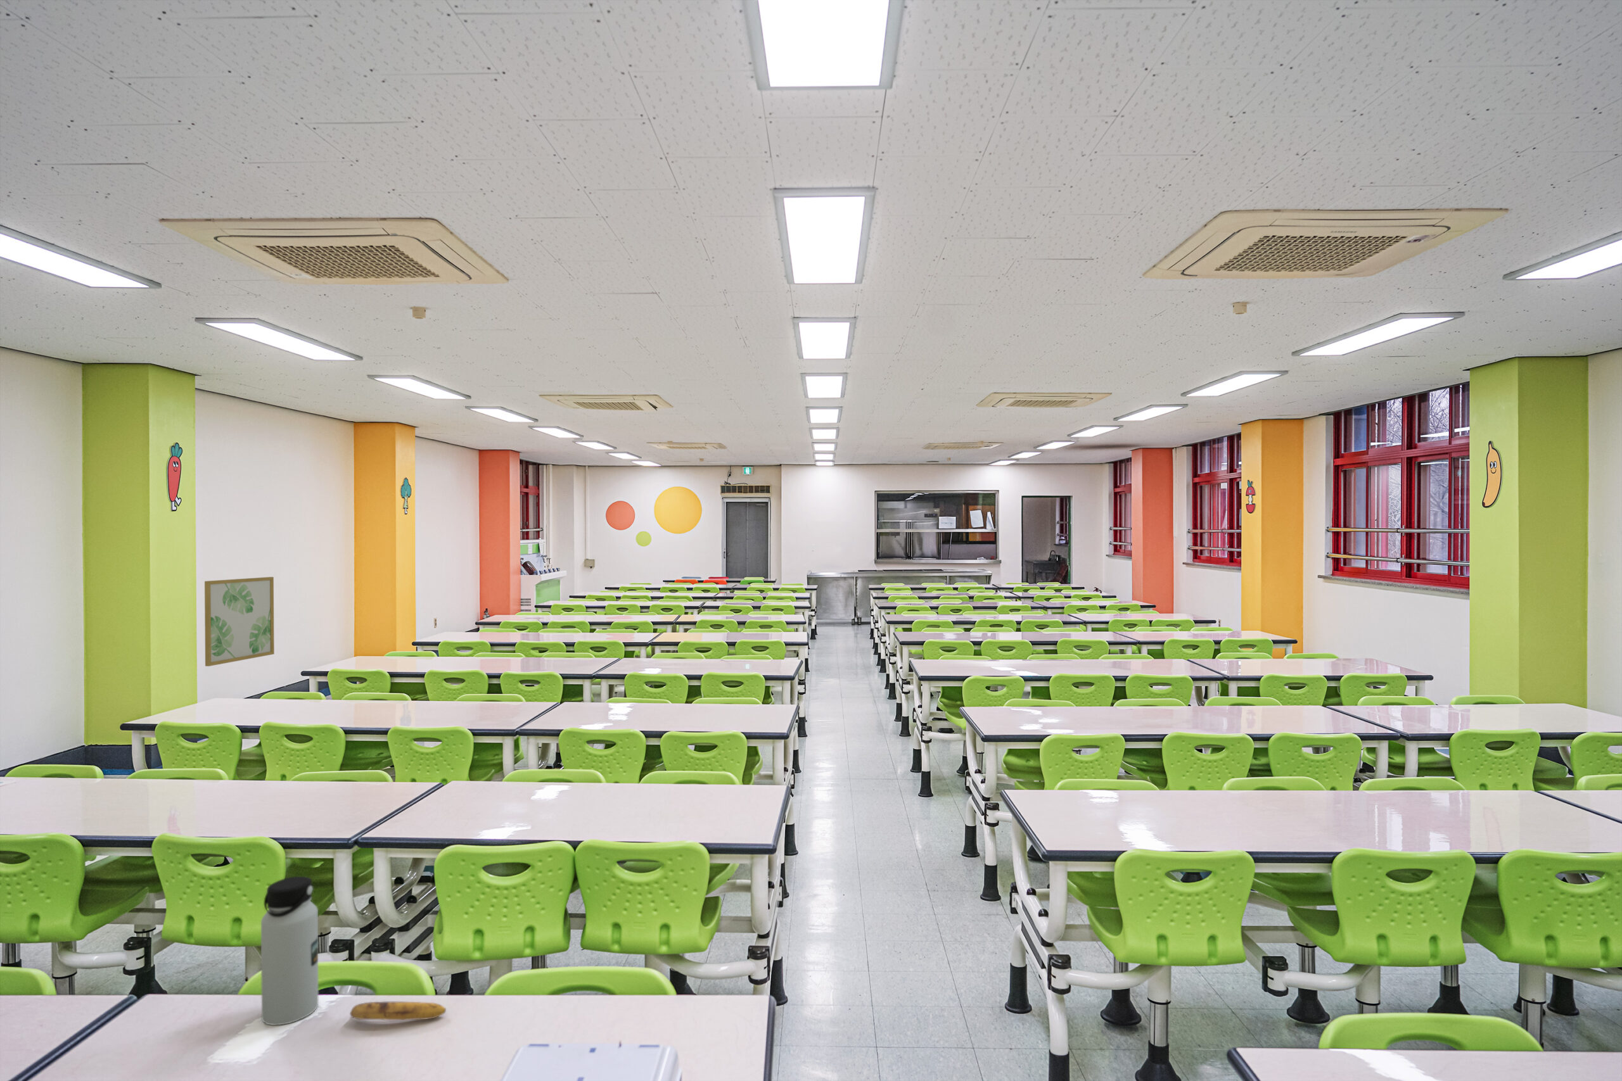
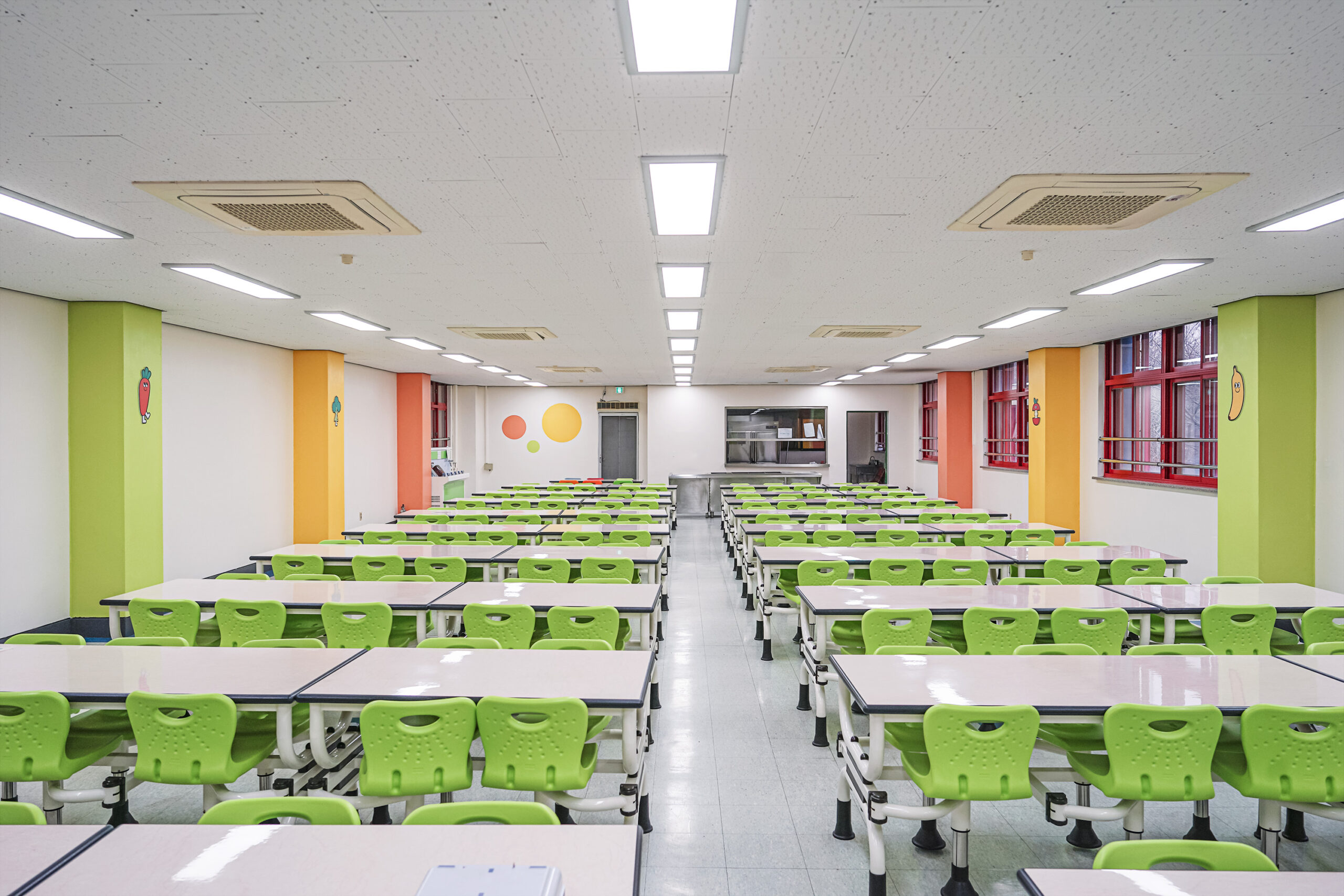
- wall art (241, 619)
- banana (396, 1009)
- water bottle (290, 947)
